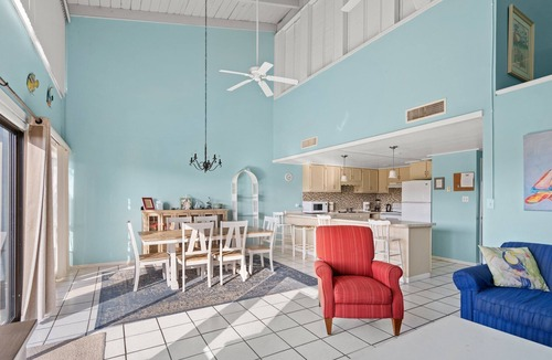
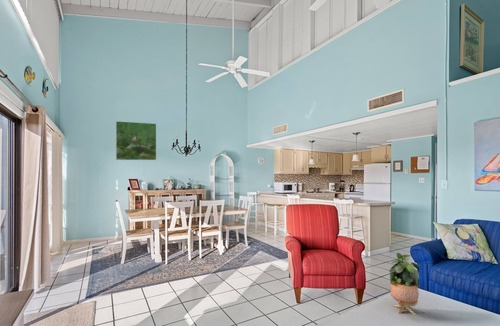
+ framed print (136, 141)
+ potted plant (404, 281)
